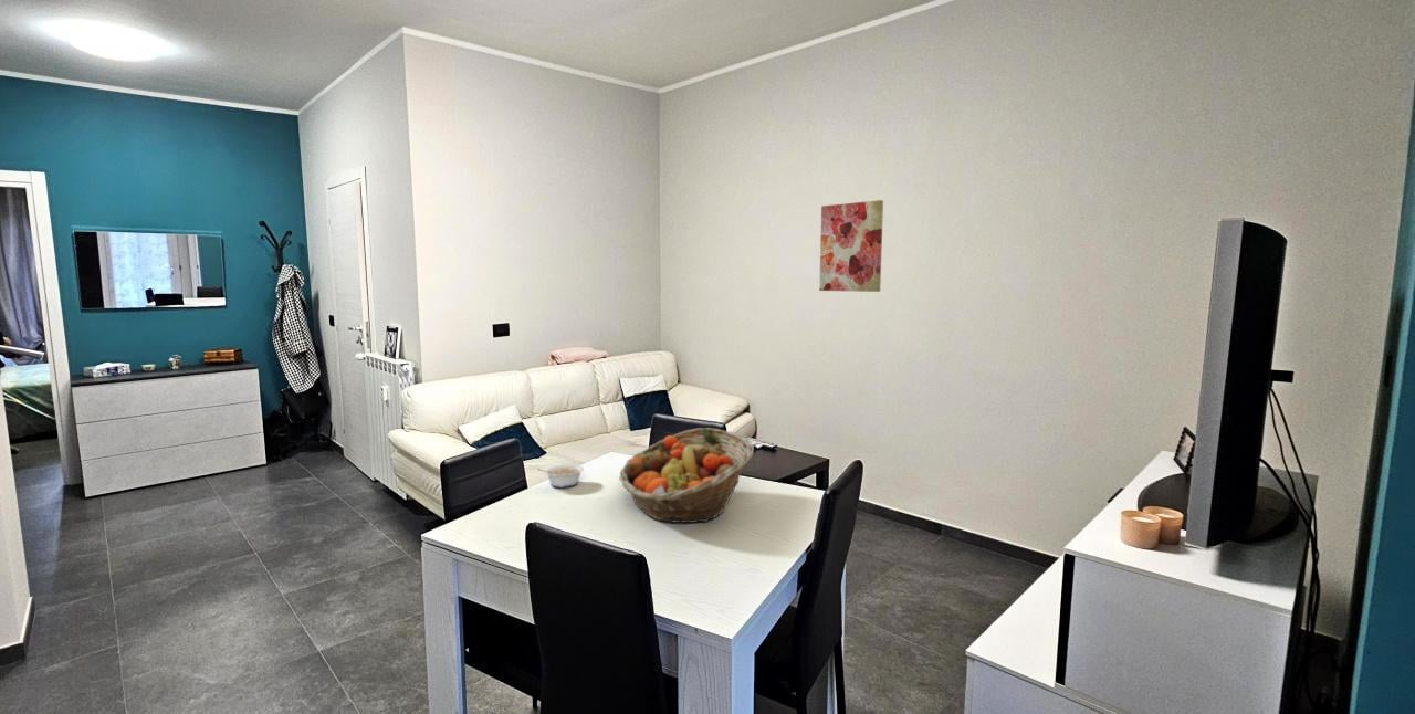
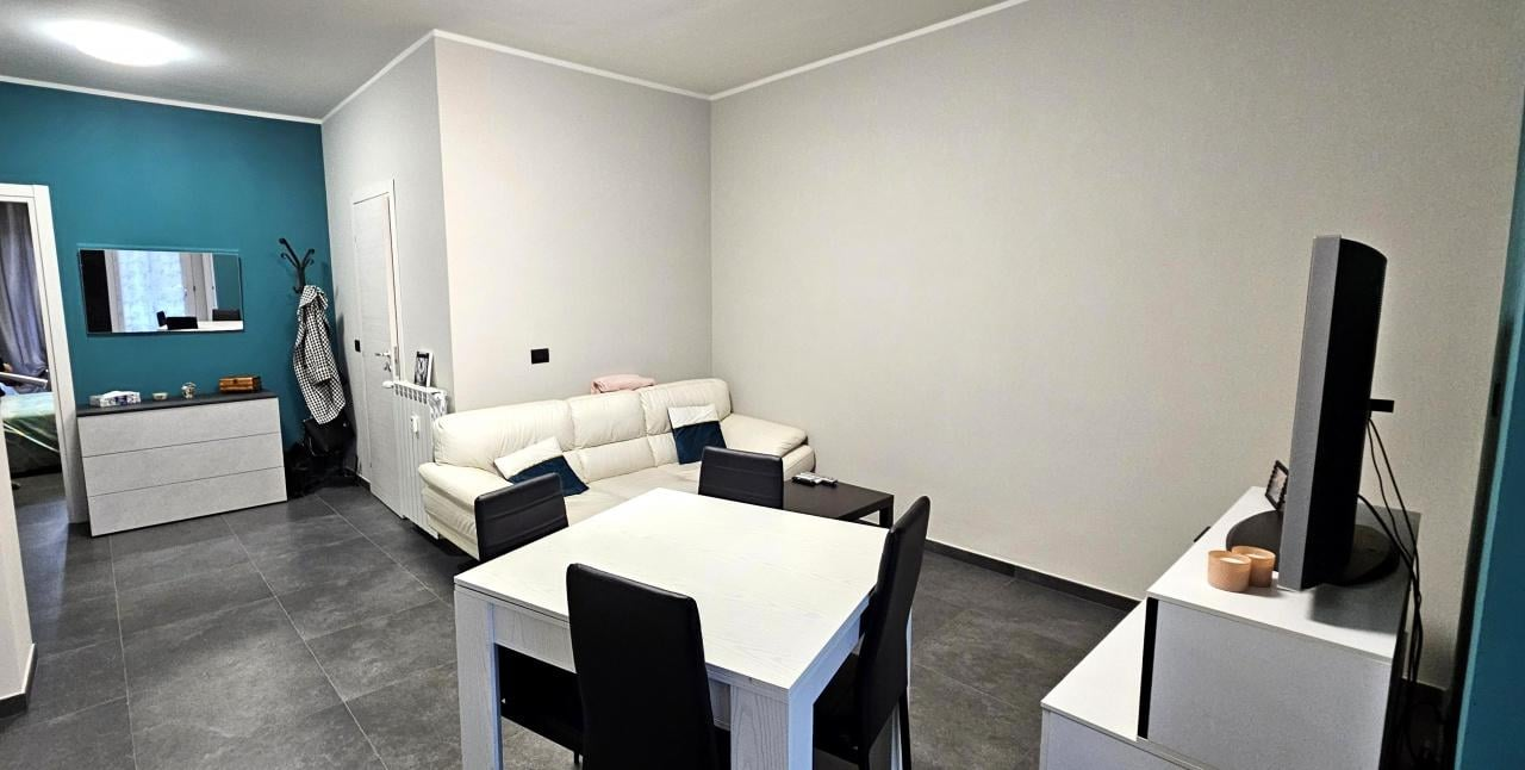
- legume (563, 475)
- wall art (849, 248)
- fruit basket (685, 471)
